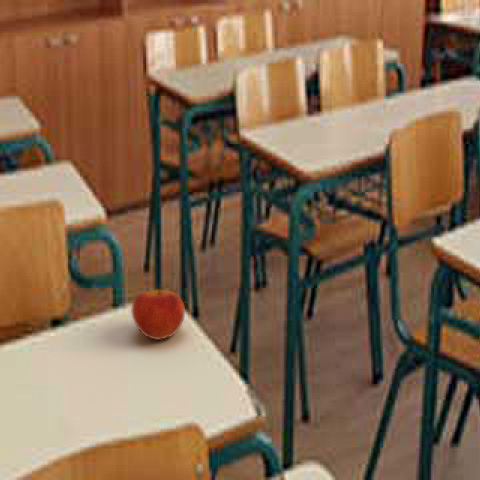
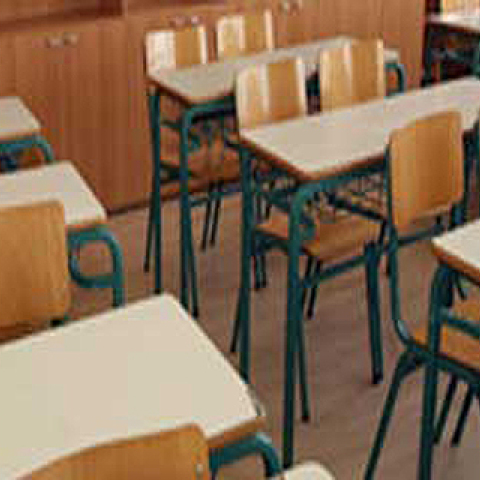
- apple (158, 311)
